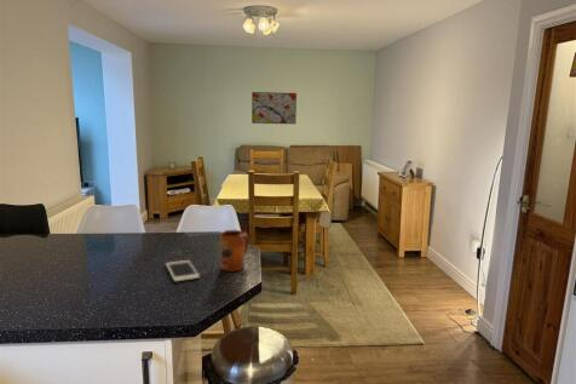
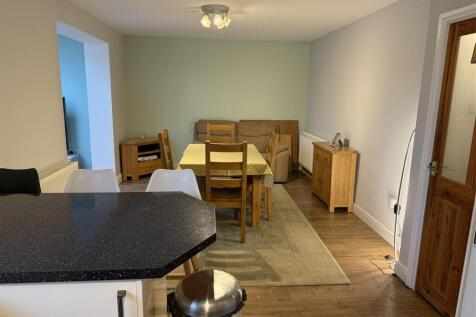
- cell phone (182, 270)
- wall art (273, 108)
- mug (236, 248)
